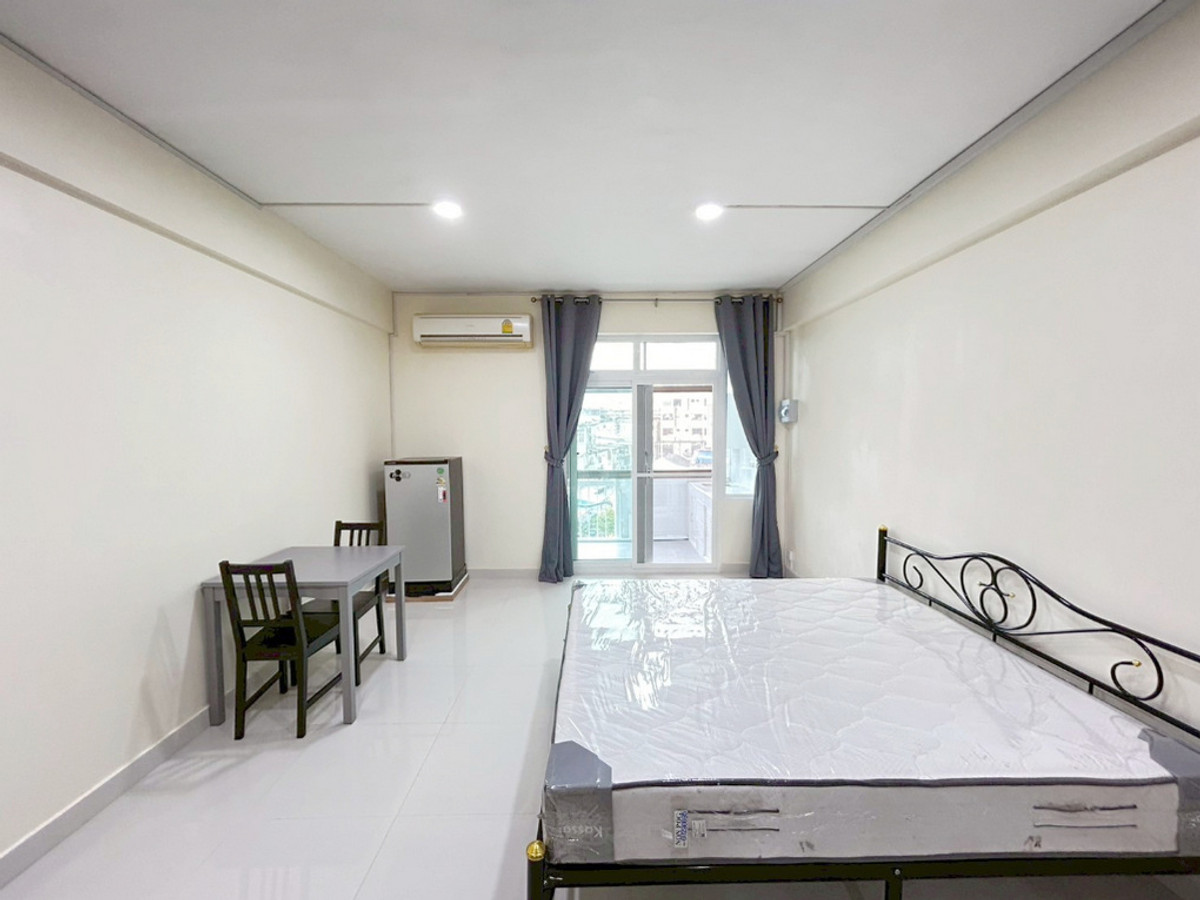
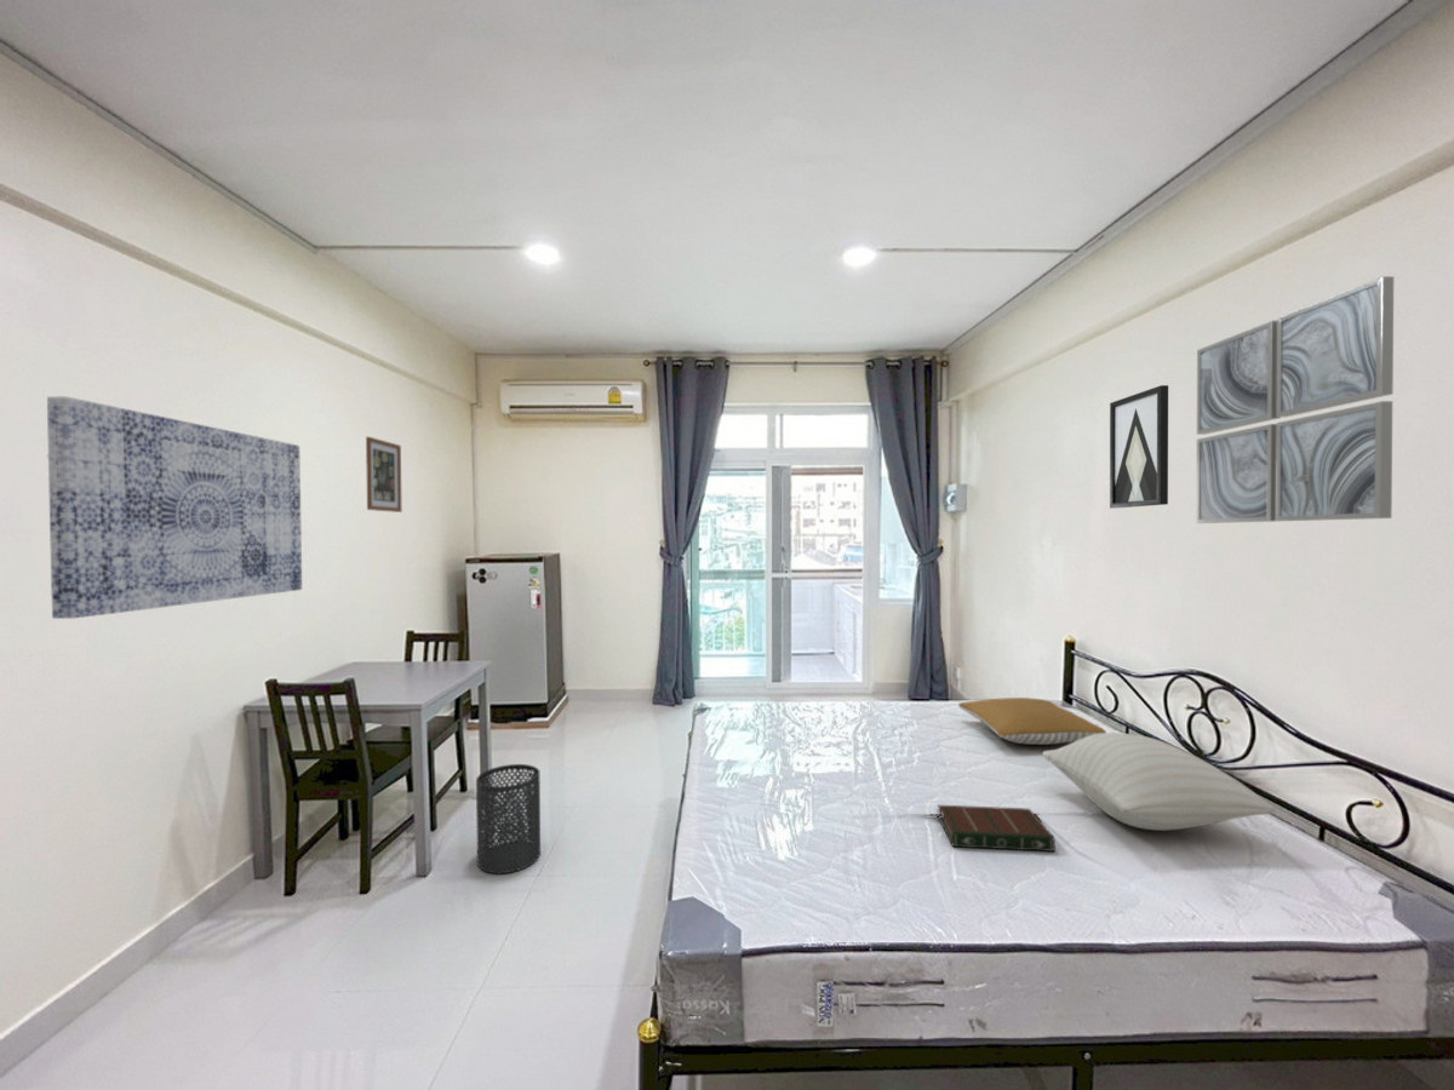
+ wall art (1137, 451)
+ trash can (509, 816)
+ pillow (1145, 779)
+ wall art (384, 476)
+ wall art (201, 514)
+ wall art (1278, 418)
+ book (992, 826)
+ pillow (1026, 718)
